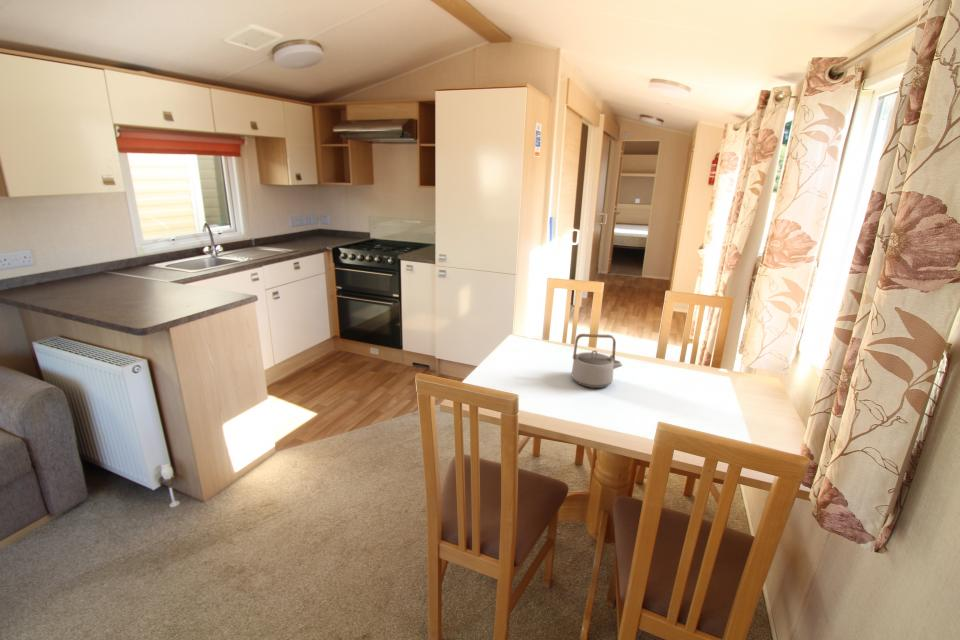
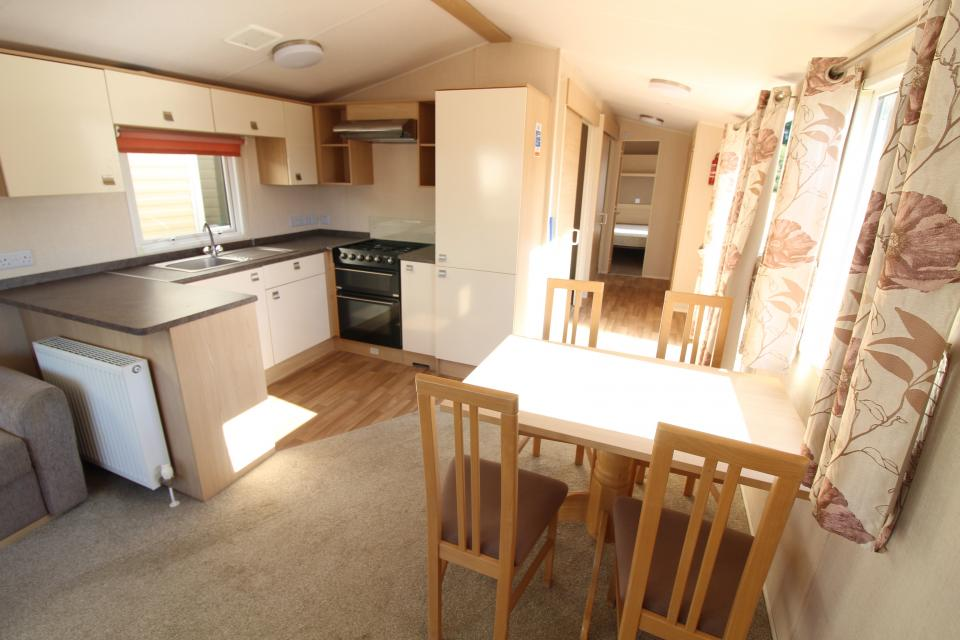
- teapot (597, 358)
